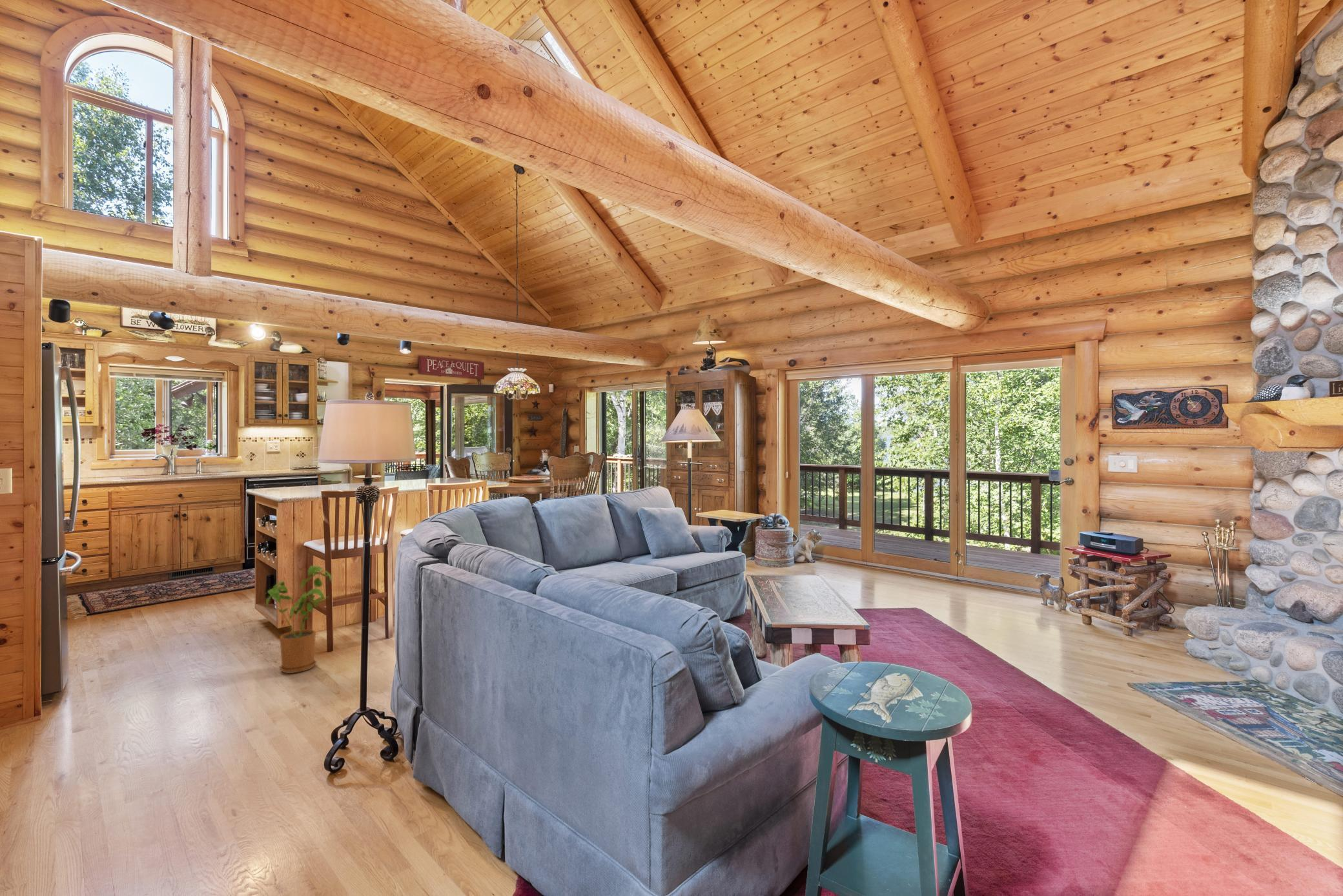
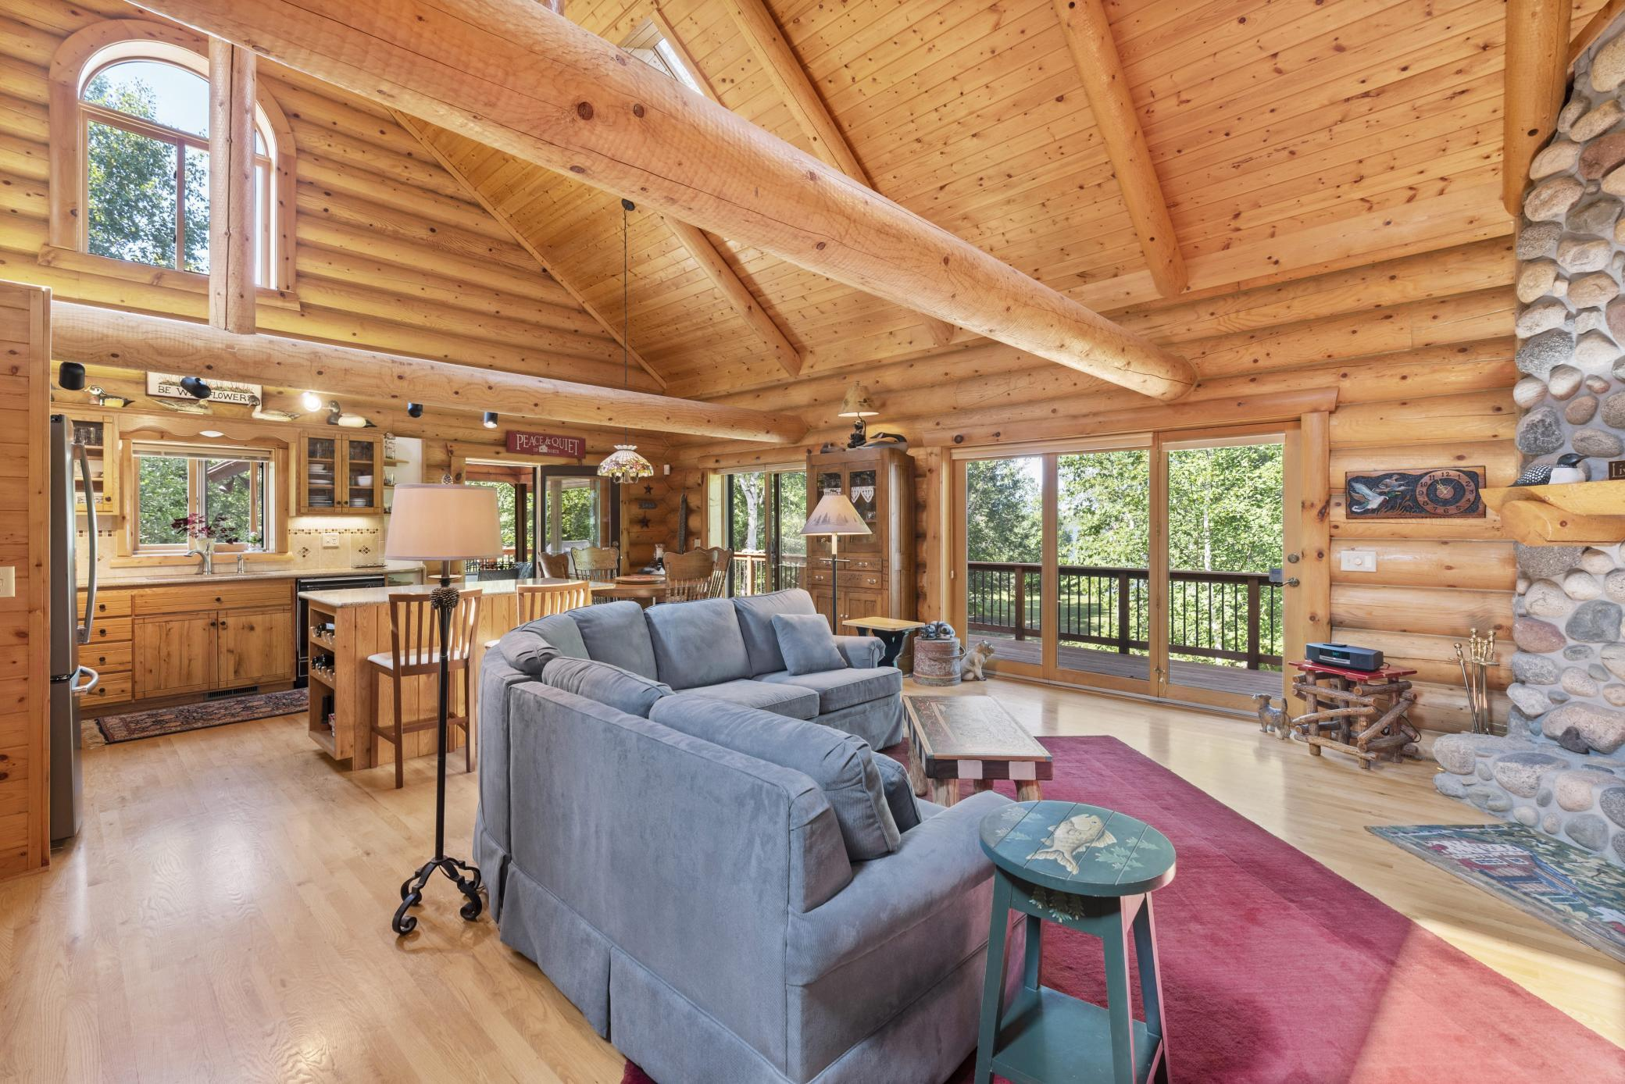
- house plant (302, 618)
